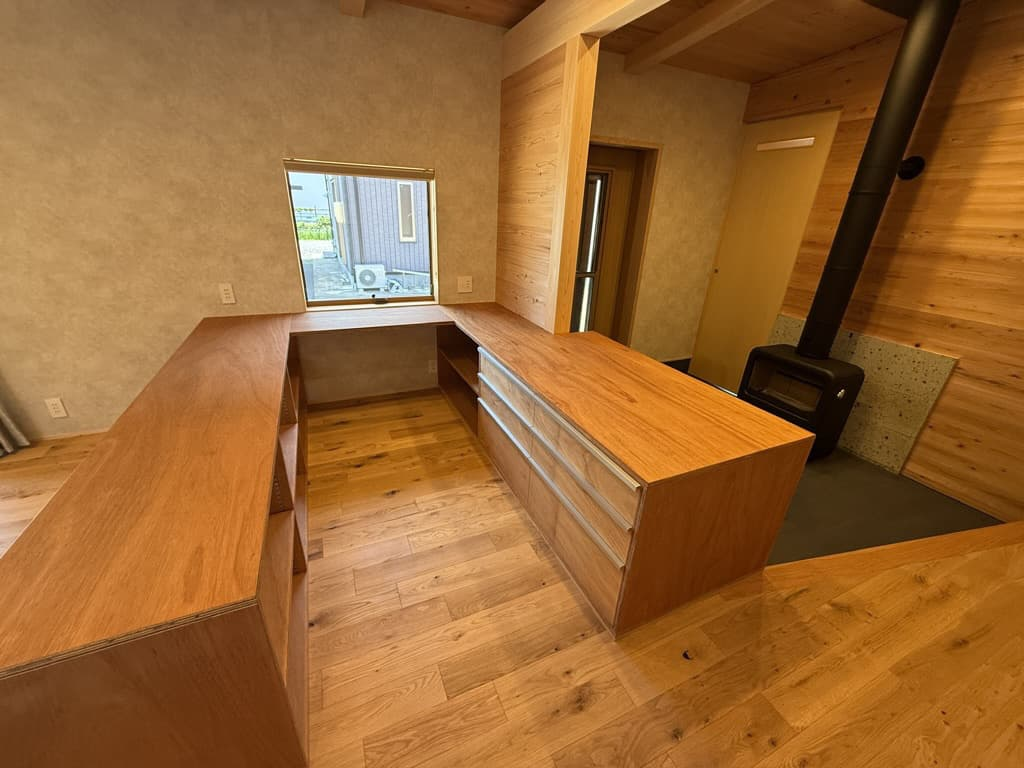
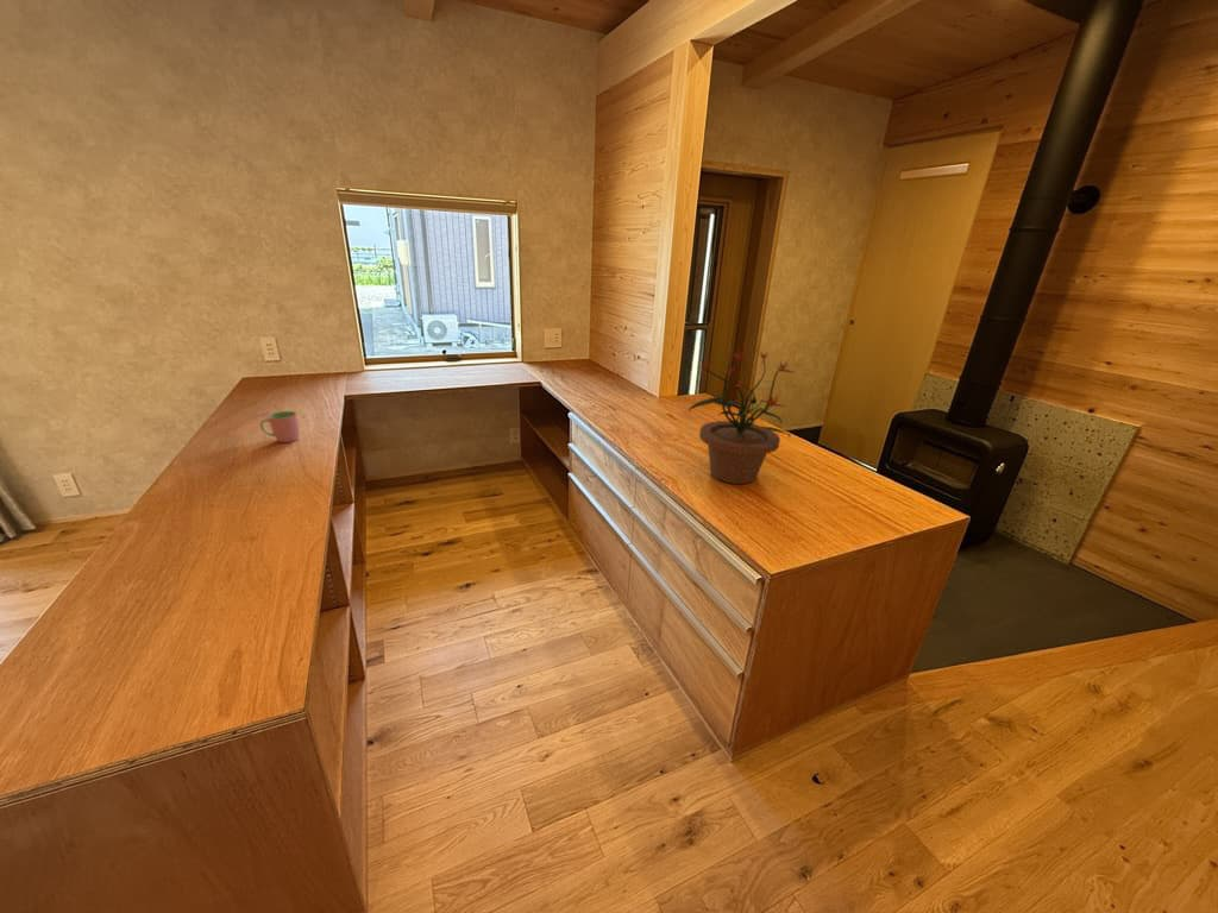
+ potted plant (742, 415)
+ cup (281, 427)
